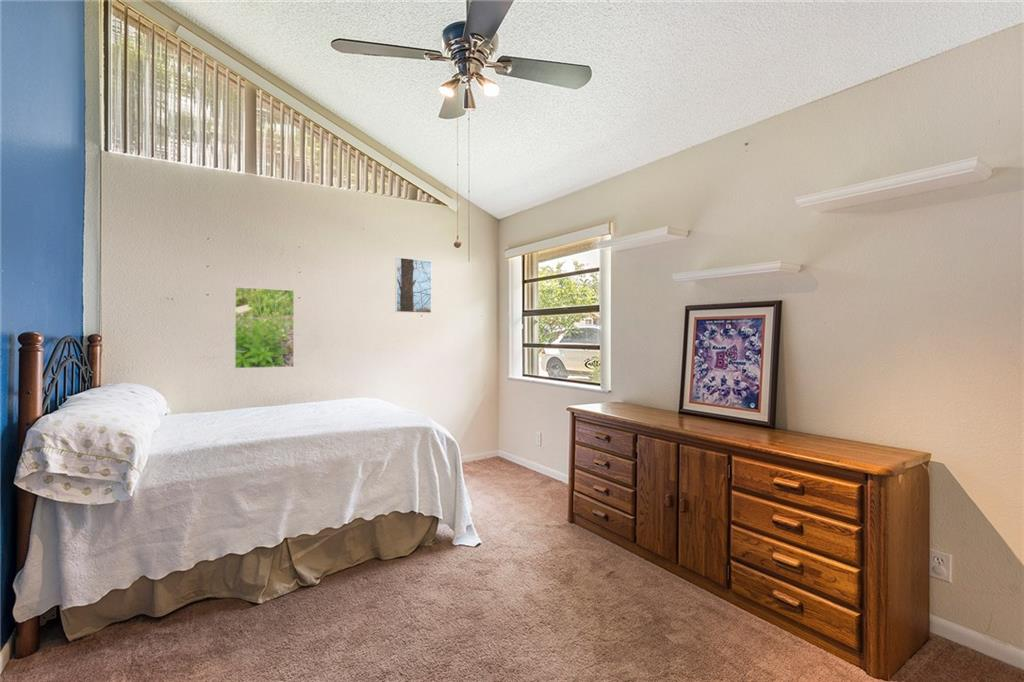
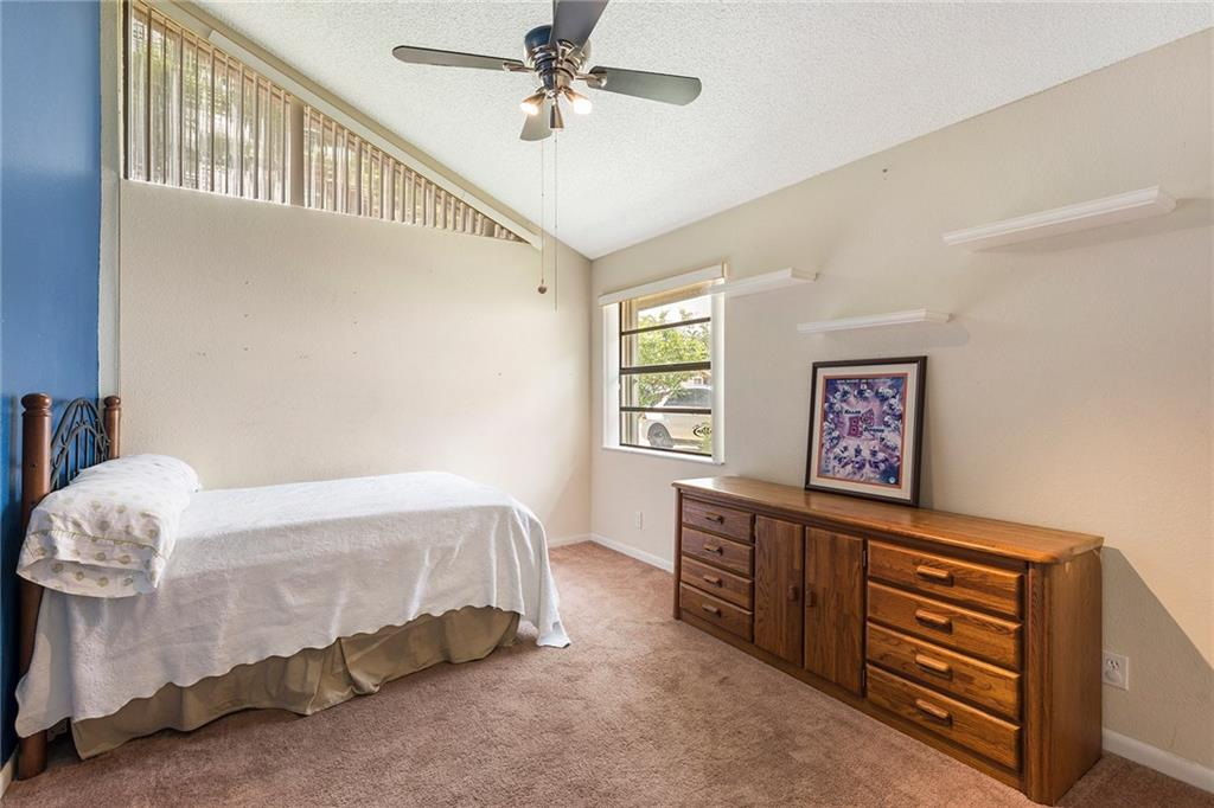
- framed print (413, 285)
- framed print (265, 328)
